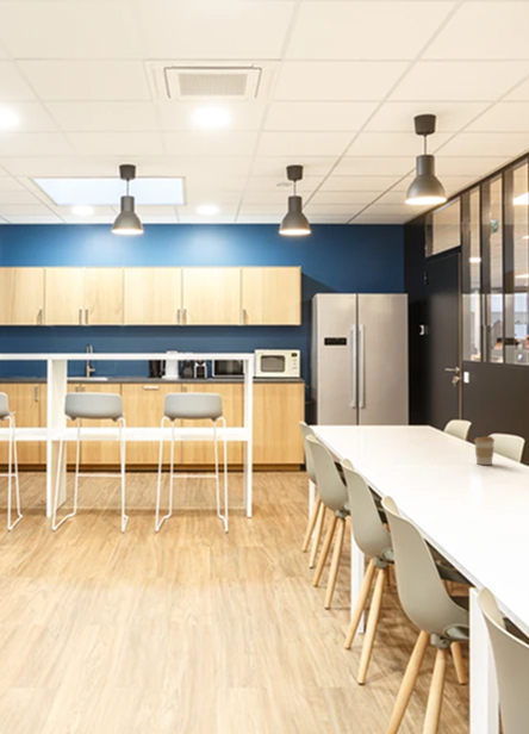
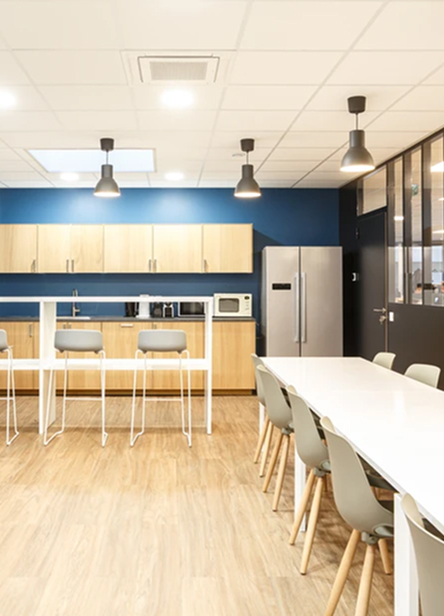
- coffee cup (484, 449)
